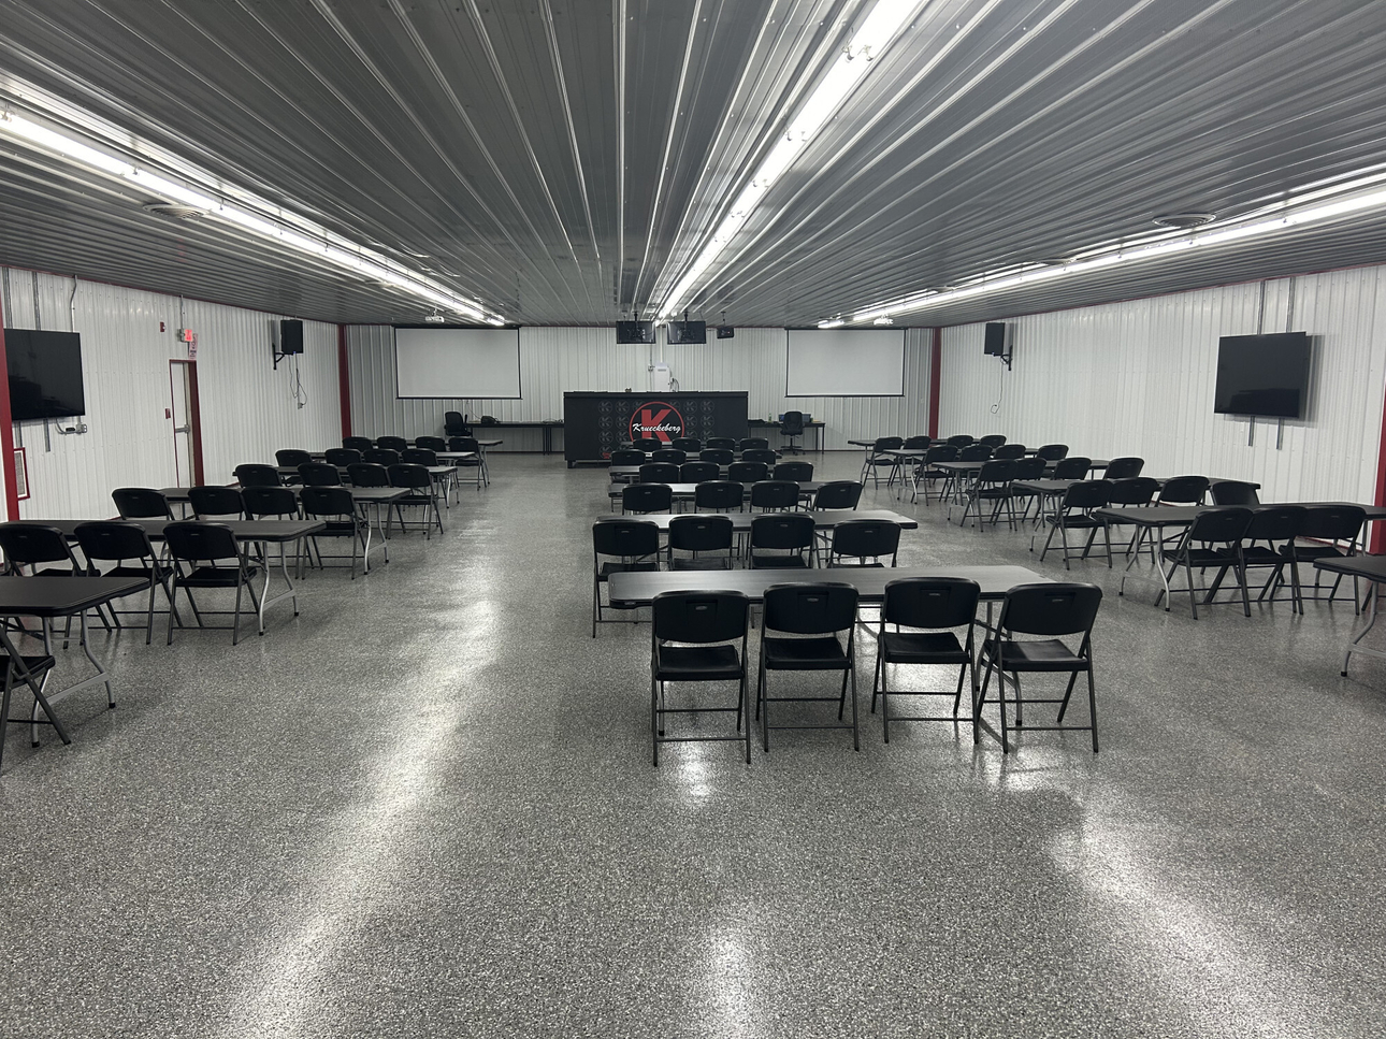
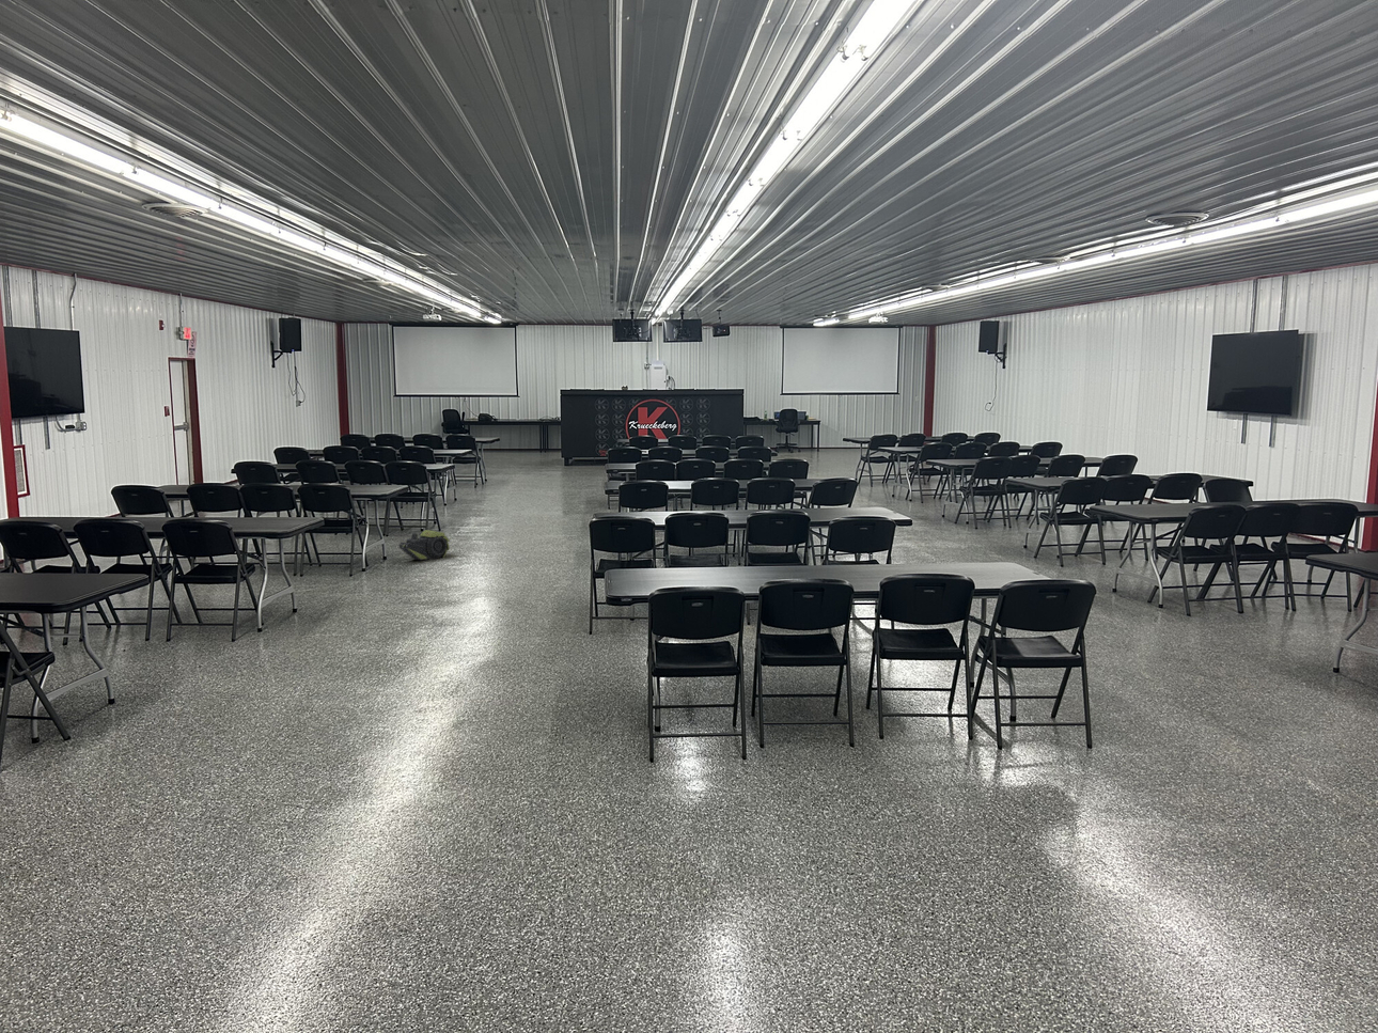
+ backpack (425, 545)
